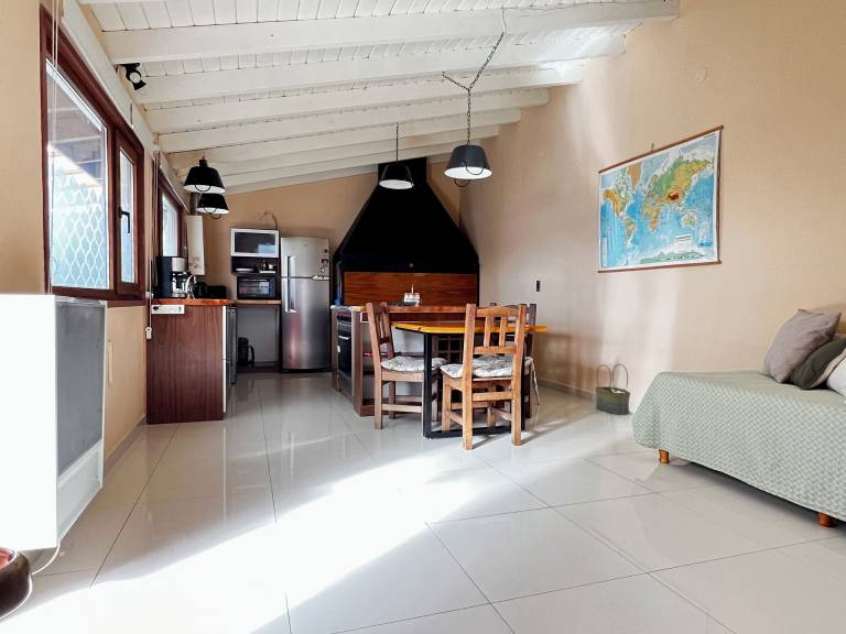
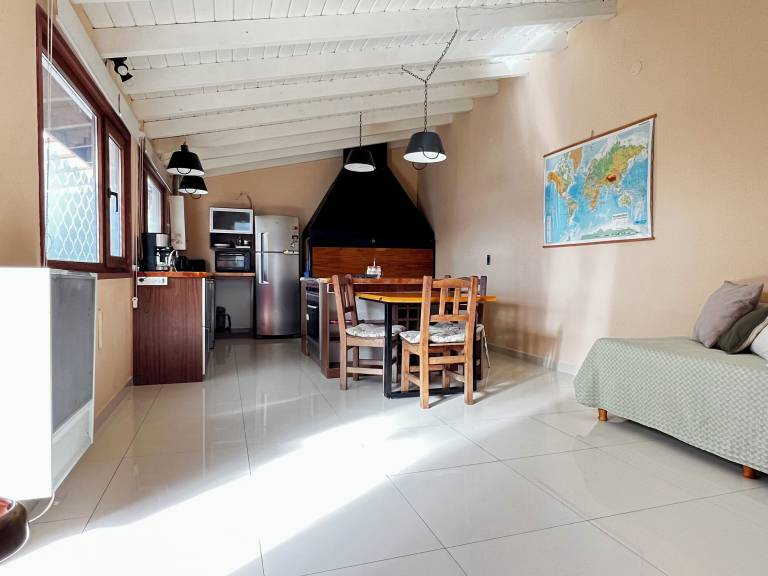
- basket (611, 387)
